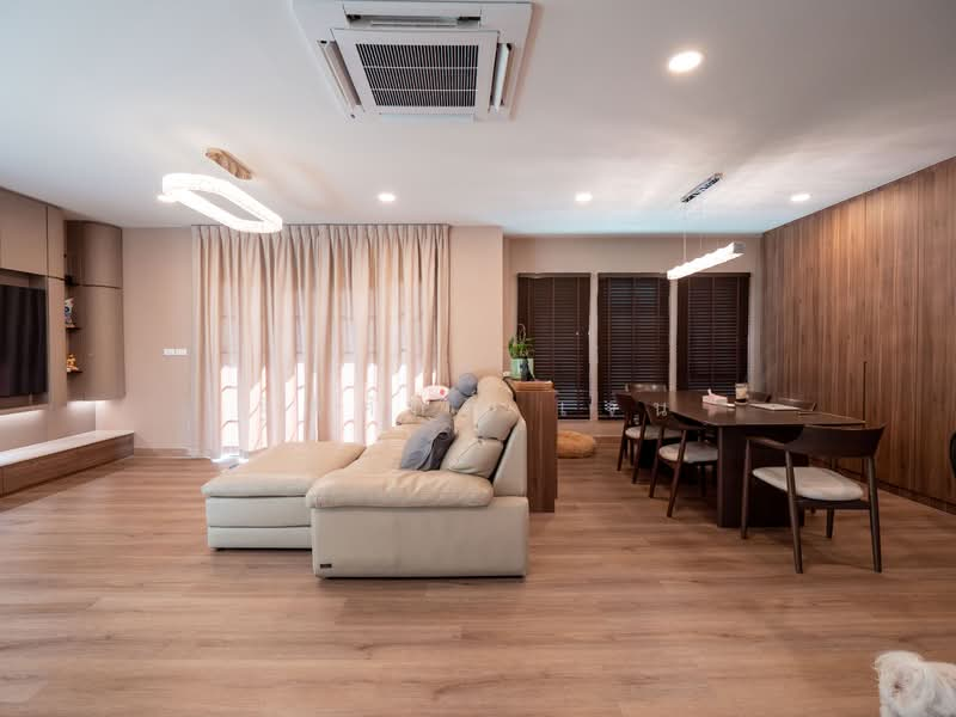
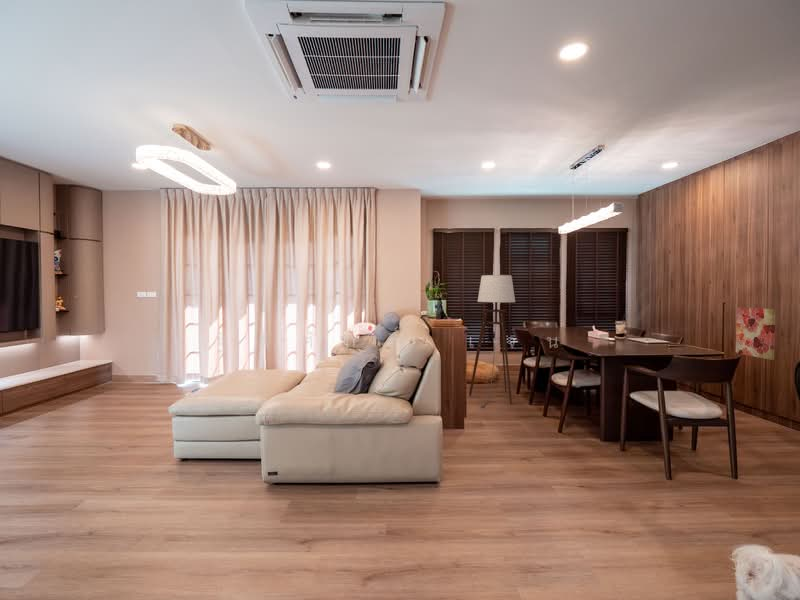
+ wall art (754, 332)
+ floor lamp (495, 337)
